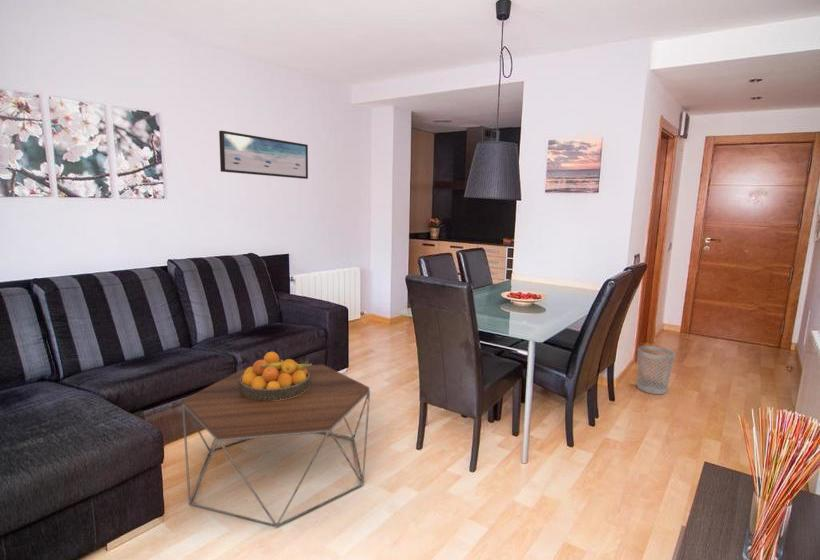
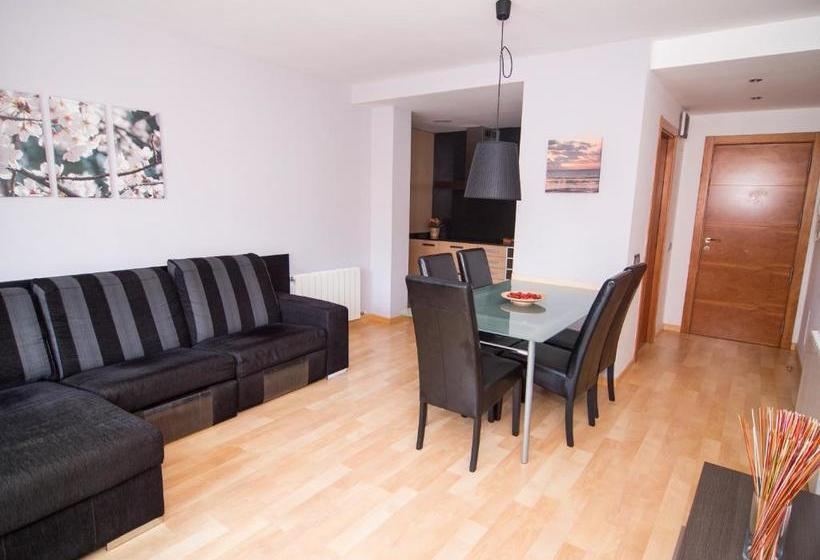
- fruit bowl (275, 372)
- wall art (267, 157)
- wastebasket (653, 370)
- coffee table (280, 430)
